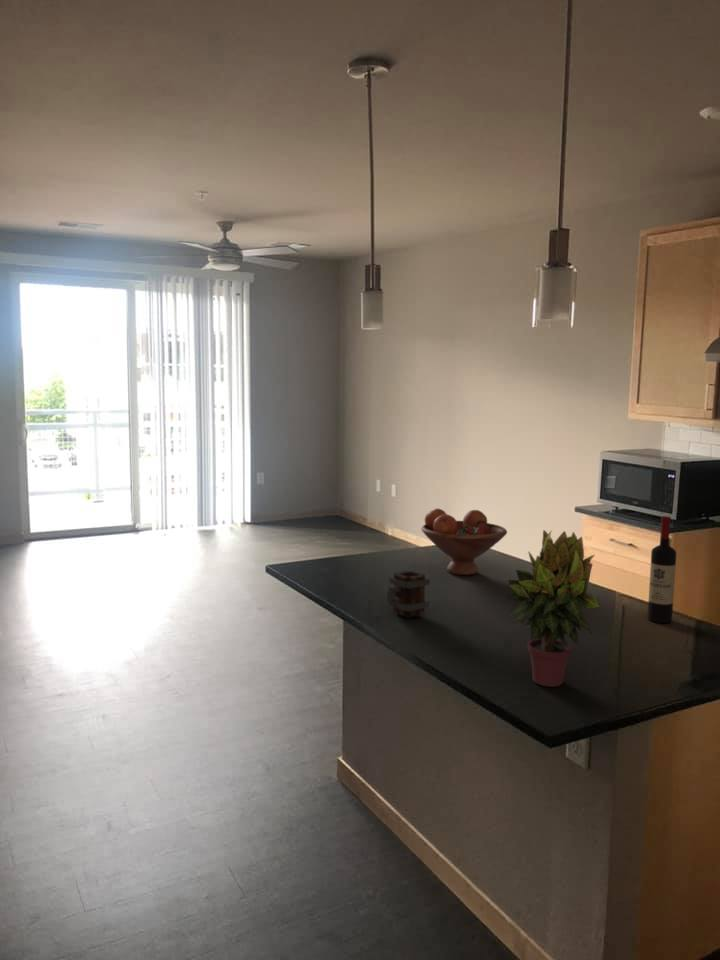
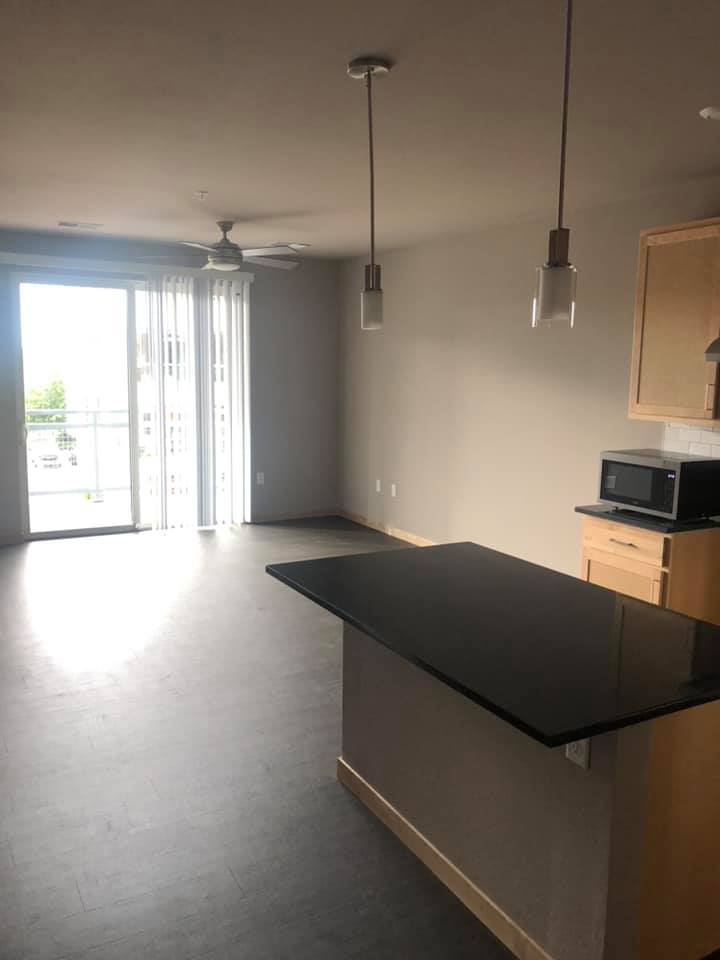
- potted plant (553, 607)
- mug (406, 595)
- fruit bowl (463, 541)
- wine bottle (662, 568)
